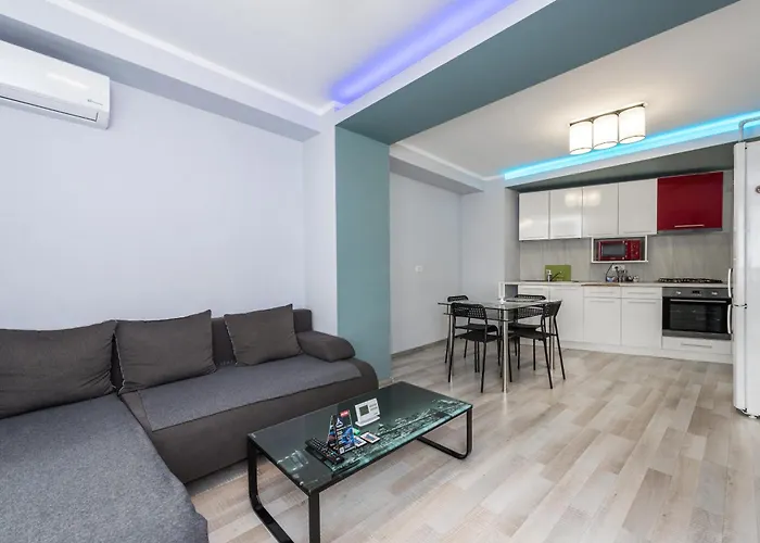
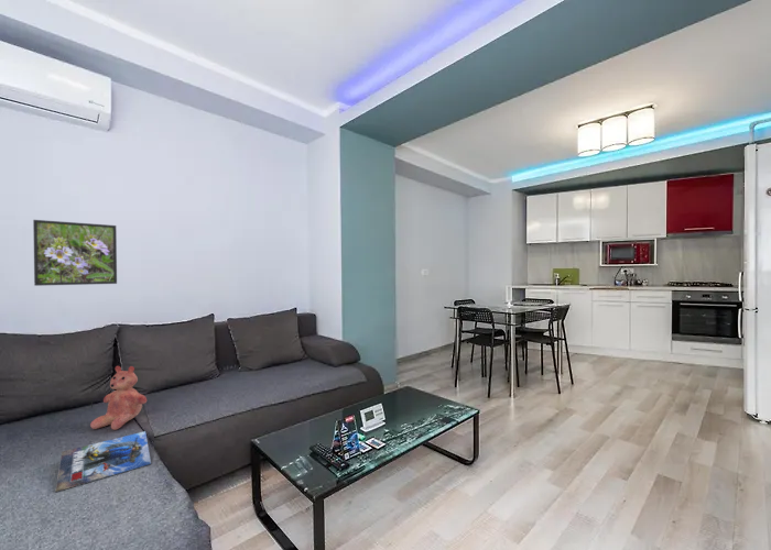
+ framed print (77, 253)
+ teddy bear (118, 395)
+ magazine (106, 457)
